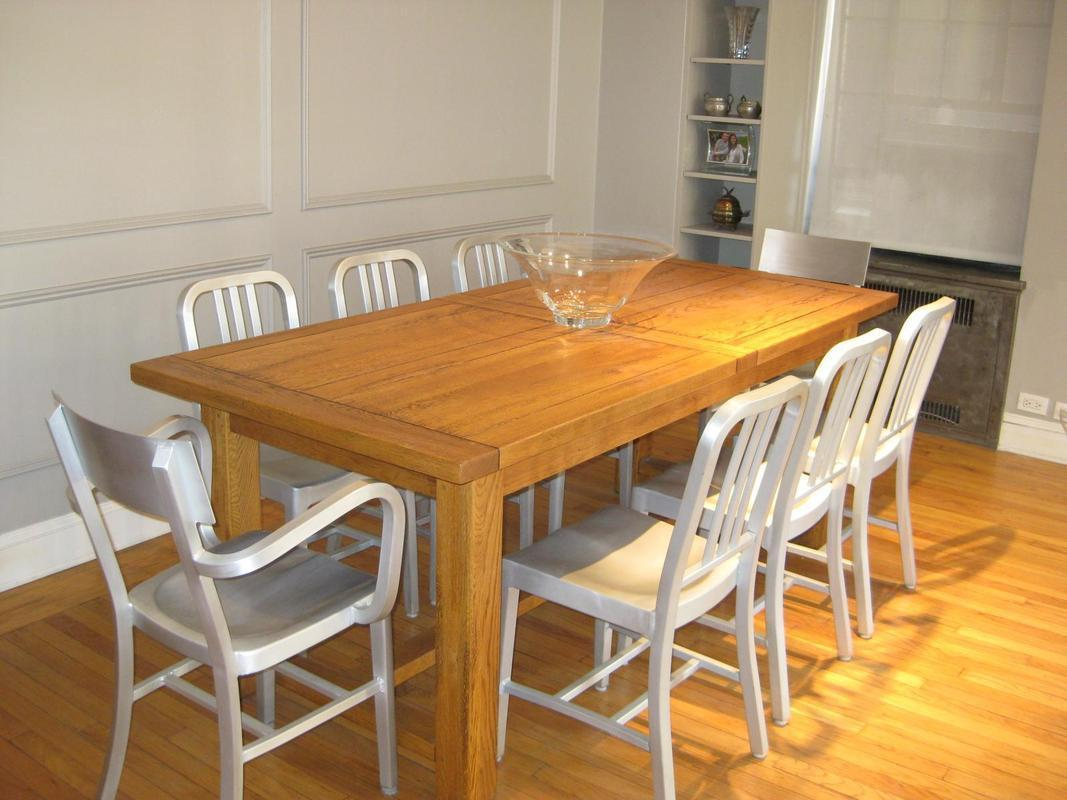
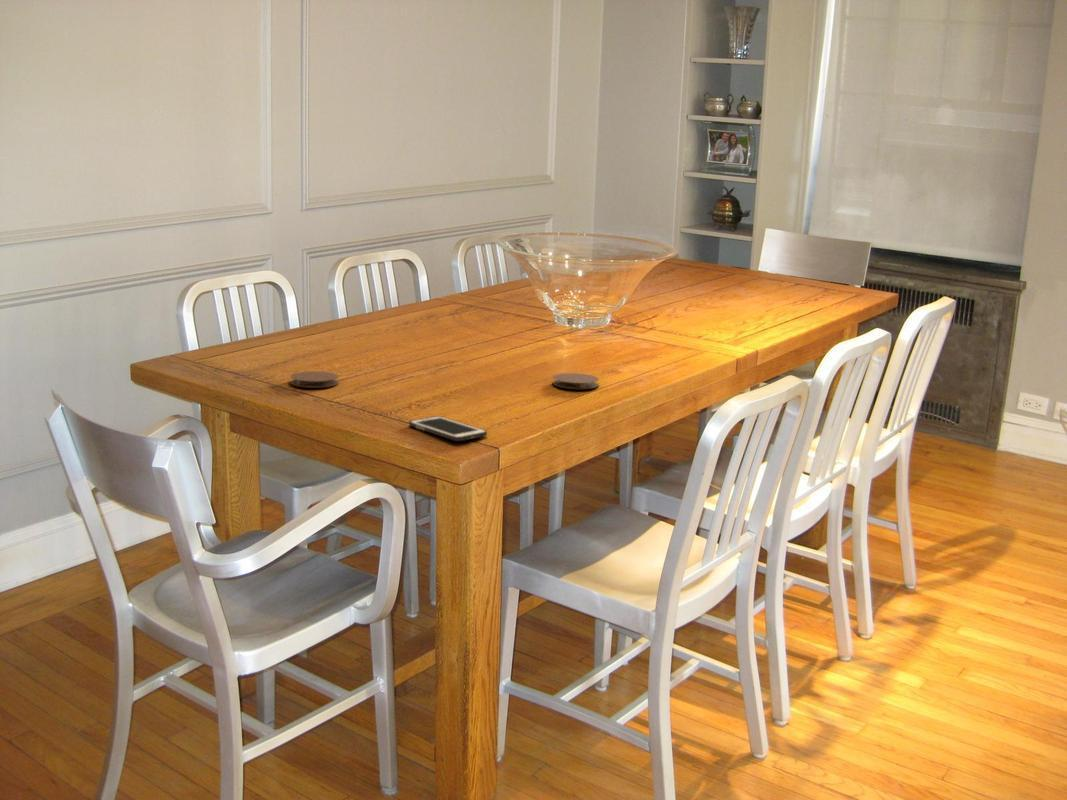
+ cell phone (447, 428)
+ coaster (575, 381)
+ coaster (314, 379)
